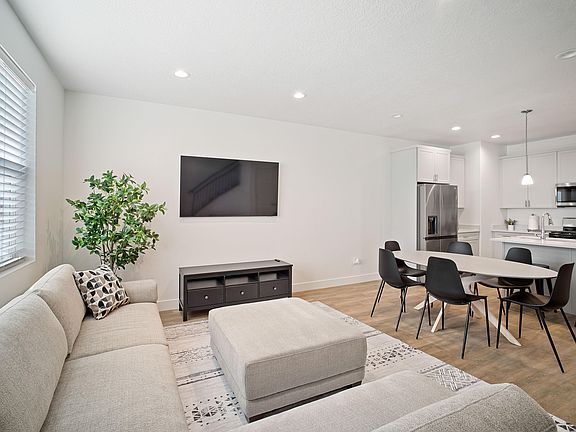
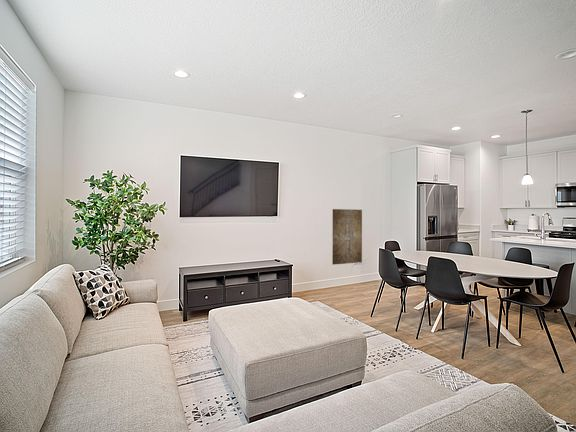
+ wall art (347, 236)
